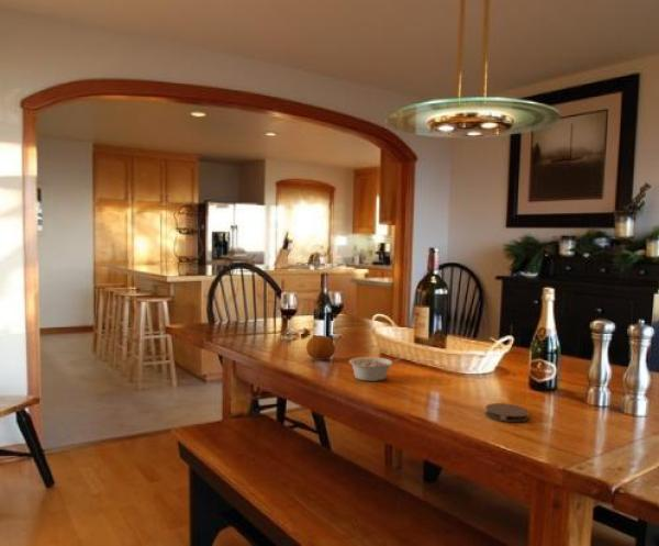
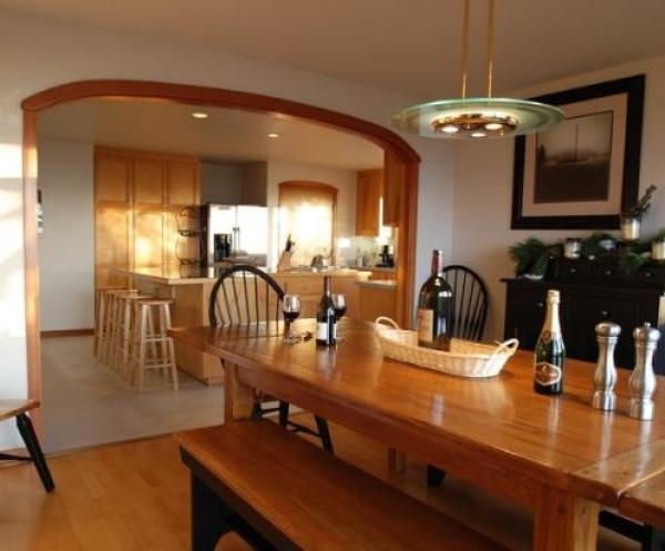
- legume (371, 367)
- fruit (320, 347)
- coaster (506, 412)
